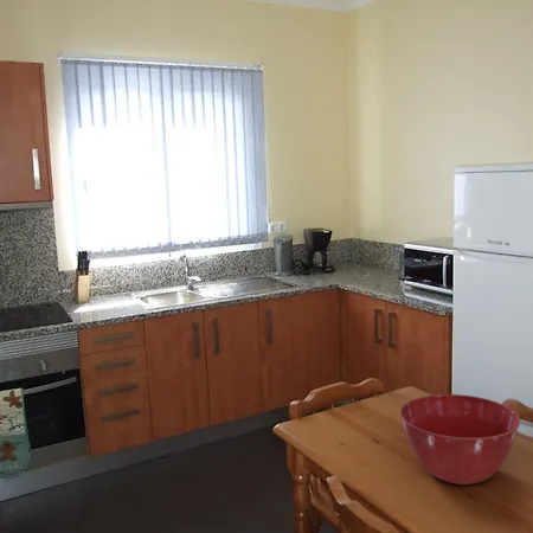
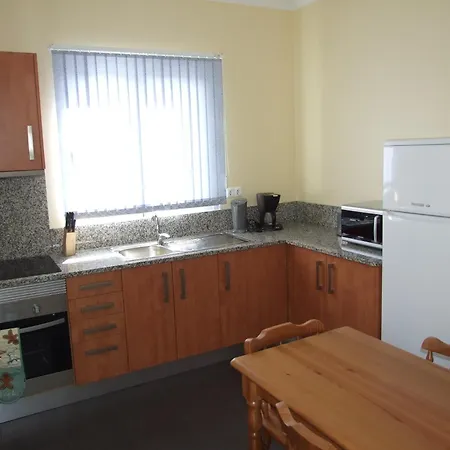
- mixing bowl (457, 443)
